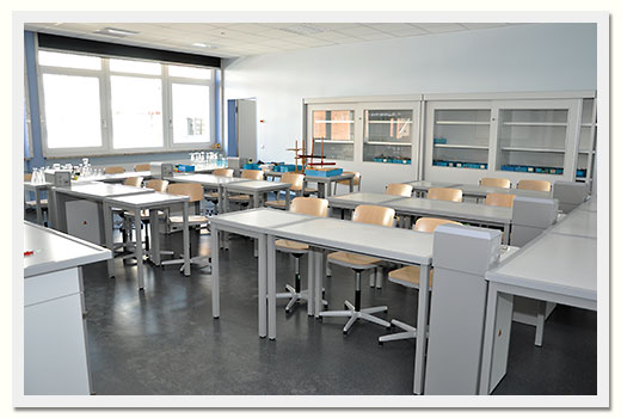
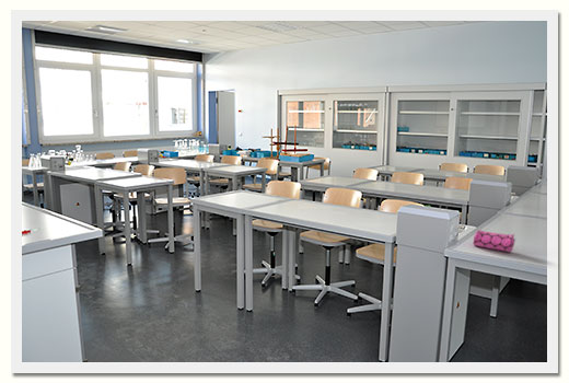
+ pencil case (493, 240)
